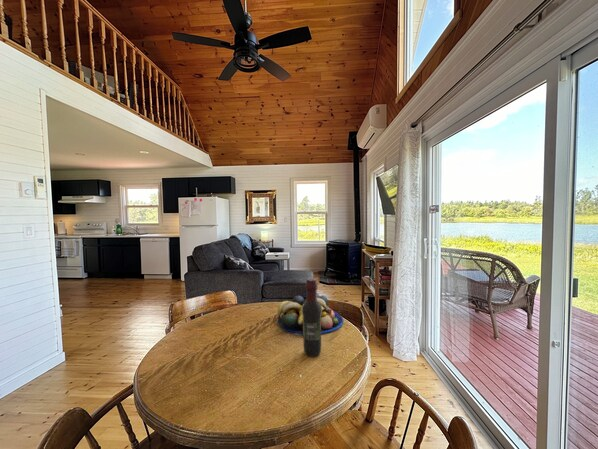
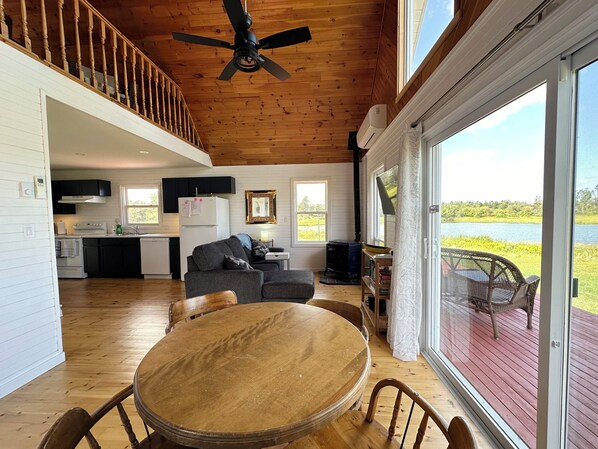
- fruit bowl (302, 305)
- wine bottle (311, 316)
